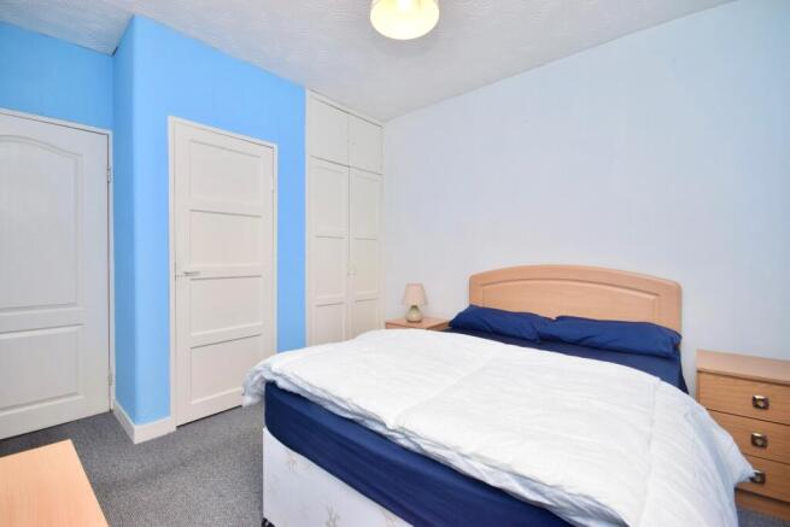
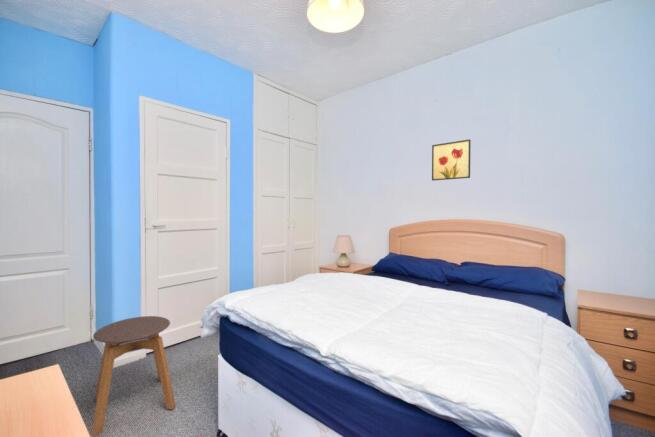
+ stool (132, 351)
+ wall art (450, 160)
